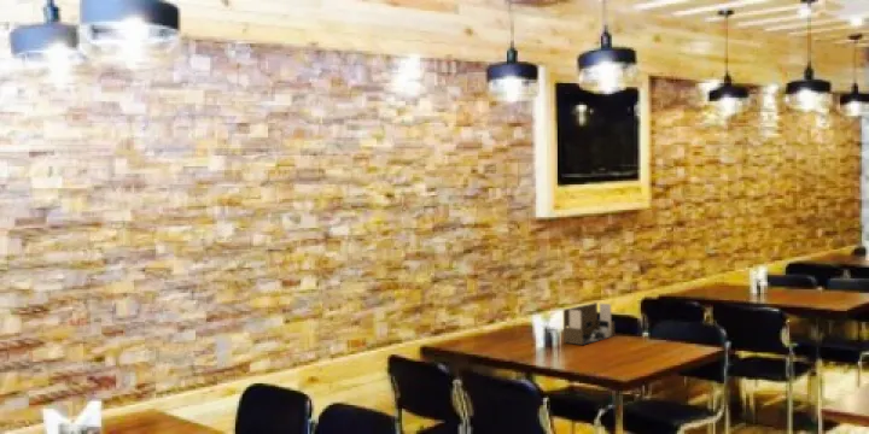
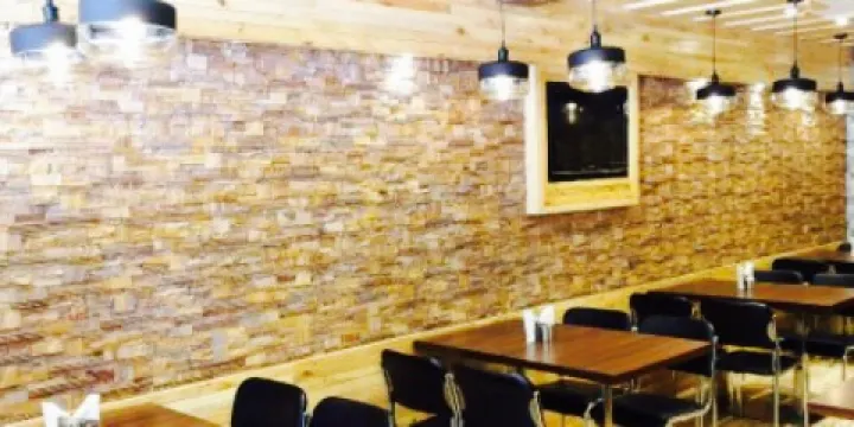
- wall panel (589, 322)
